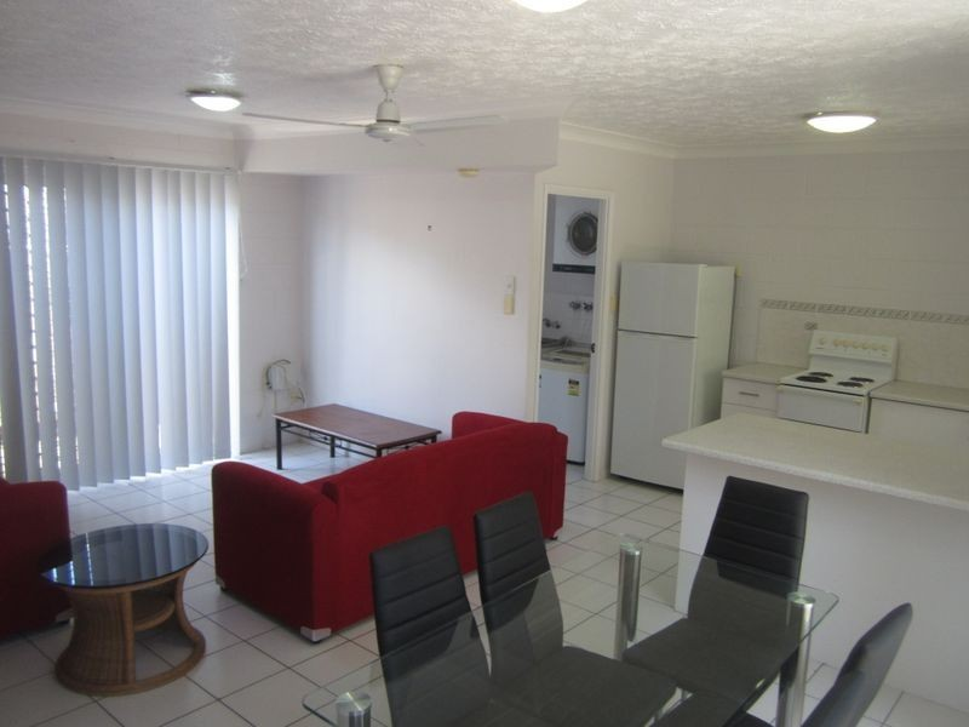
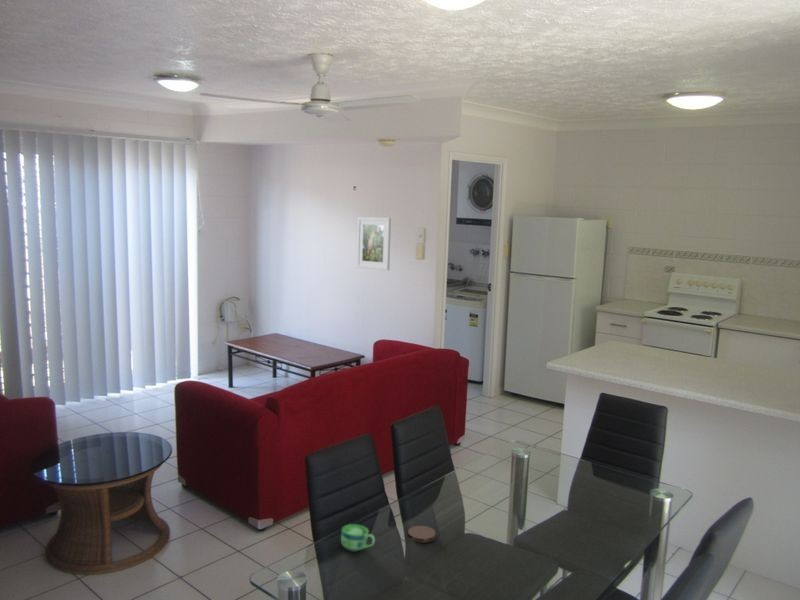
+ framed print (373, 243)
+ coaster (421, 533)
+ cup (358, 538)
